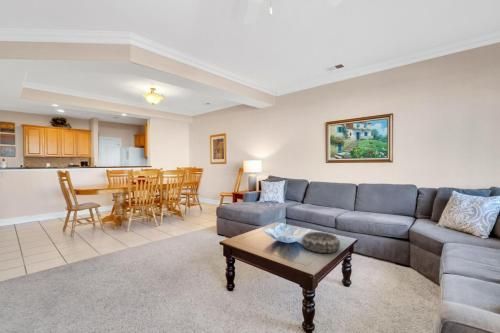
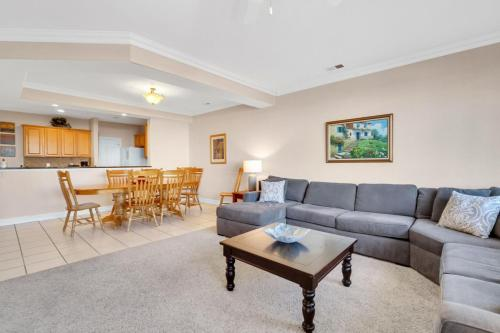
- decorative bowl (320, 242)
